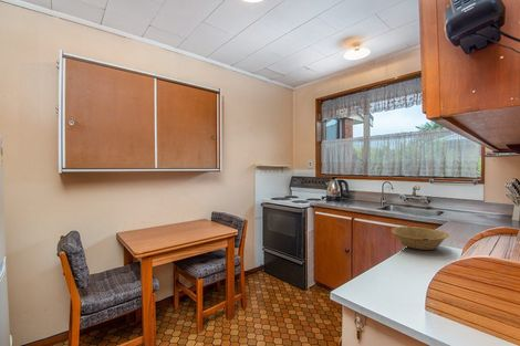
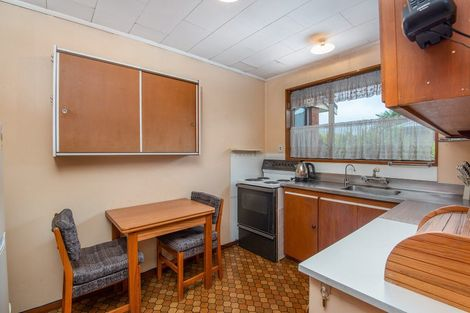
- bowl (418, 238)
